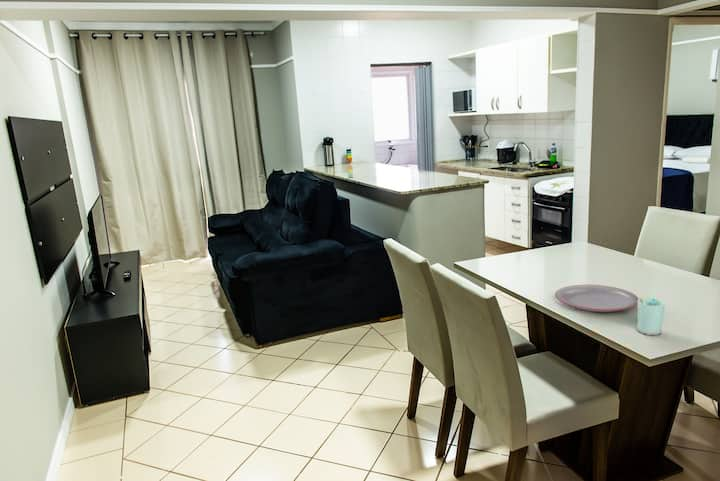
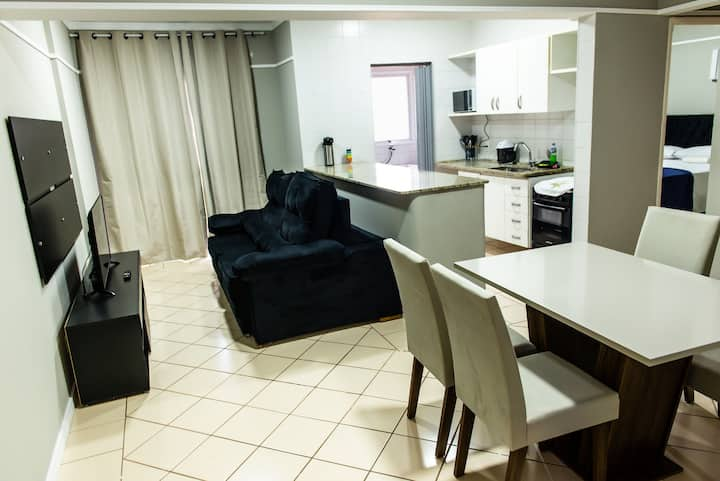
- plate (595, 299)
- cup (649, 313)
